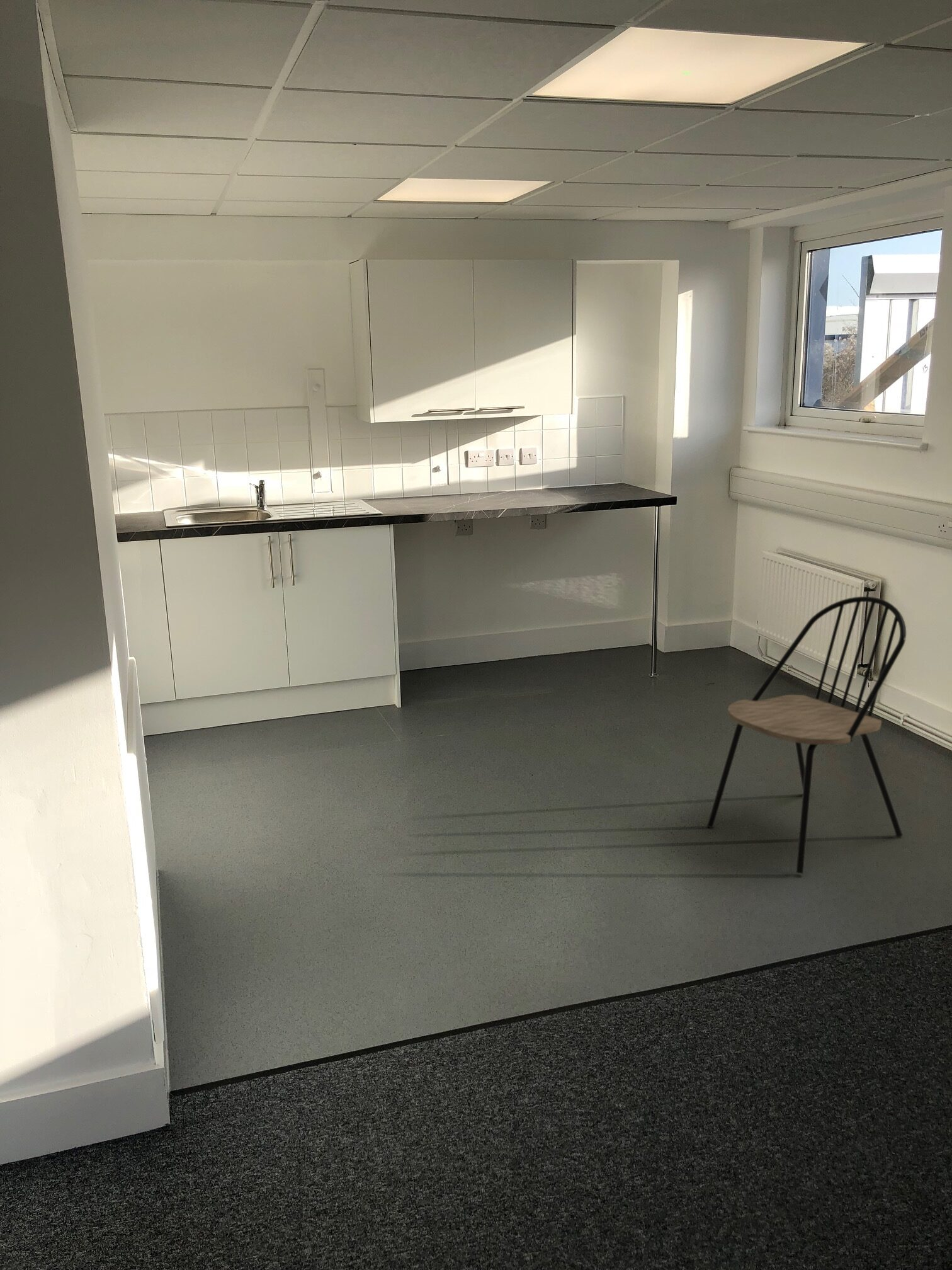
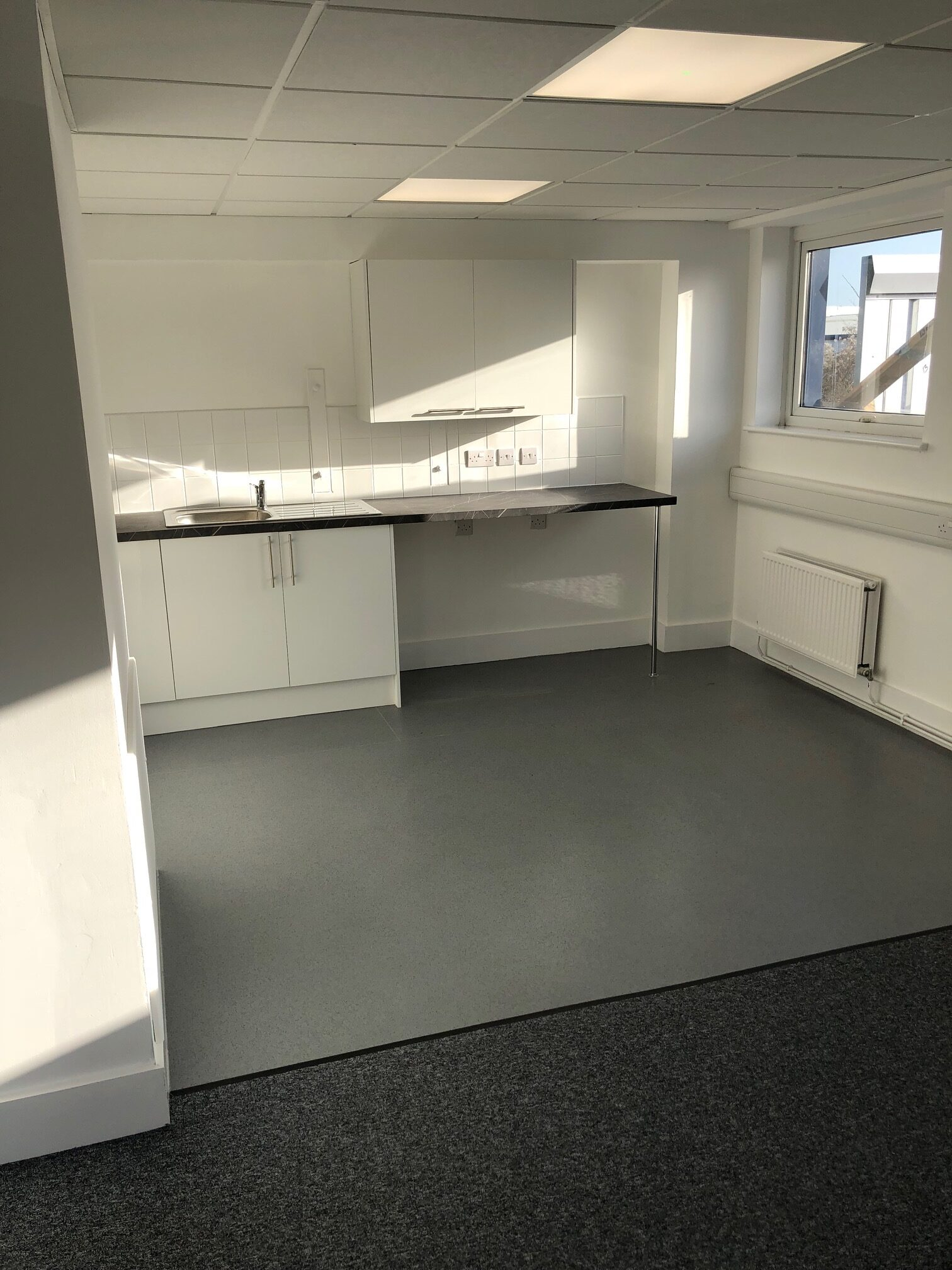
- dining chair (810, 723)
